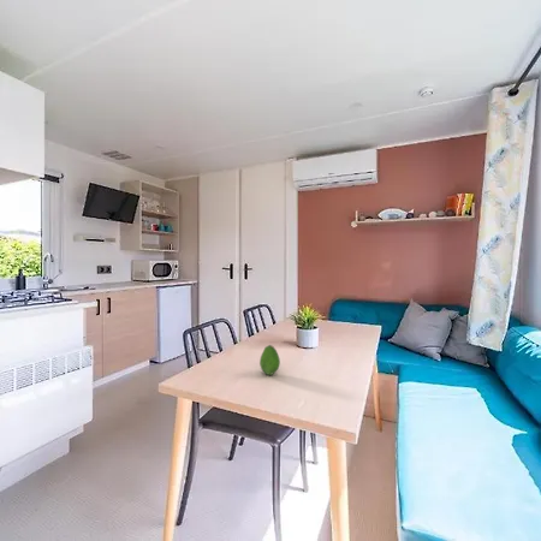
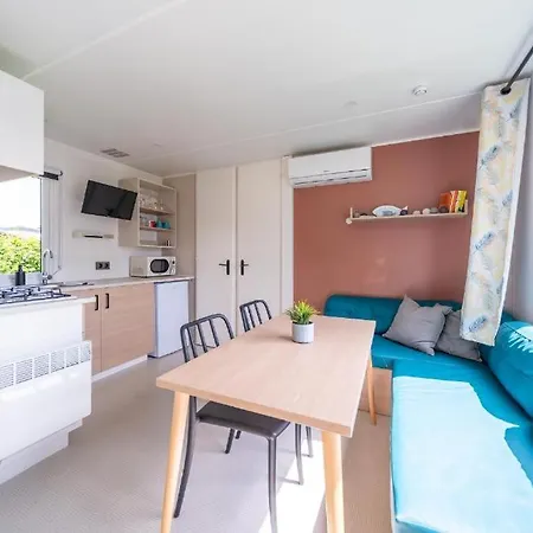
- fruit (269, 359)
